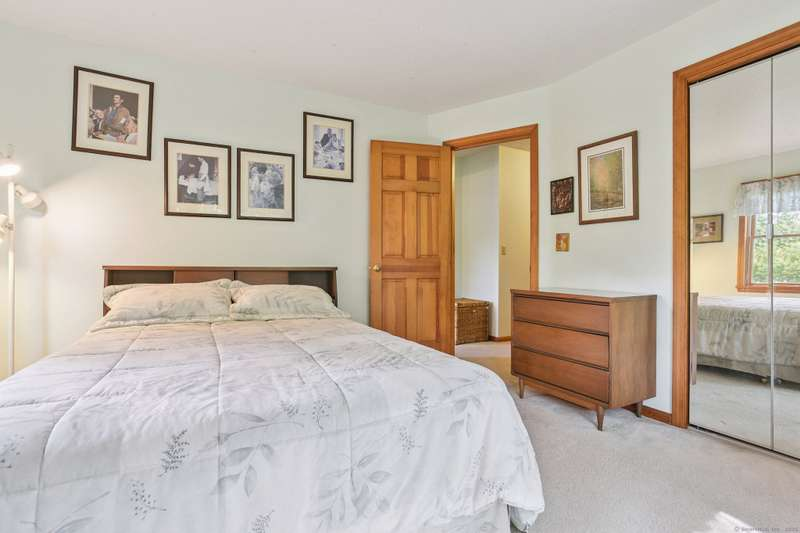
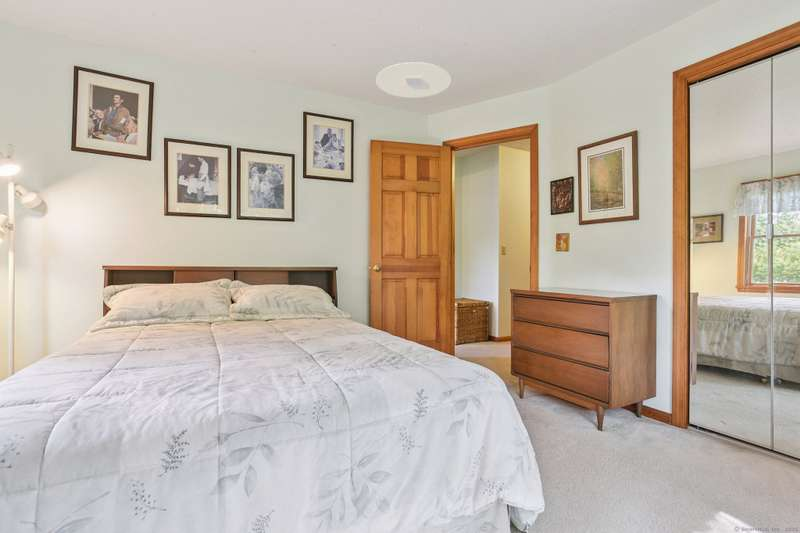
+ ceiling light (413, 77)
